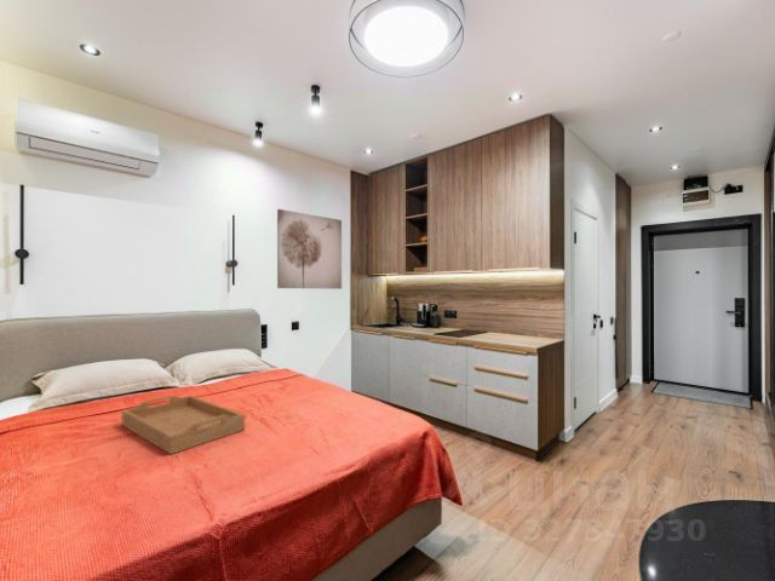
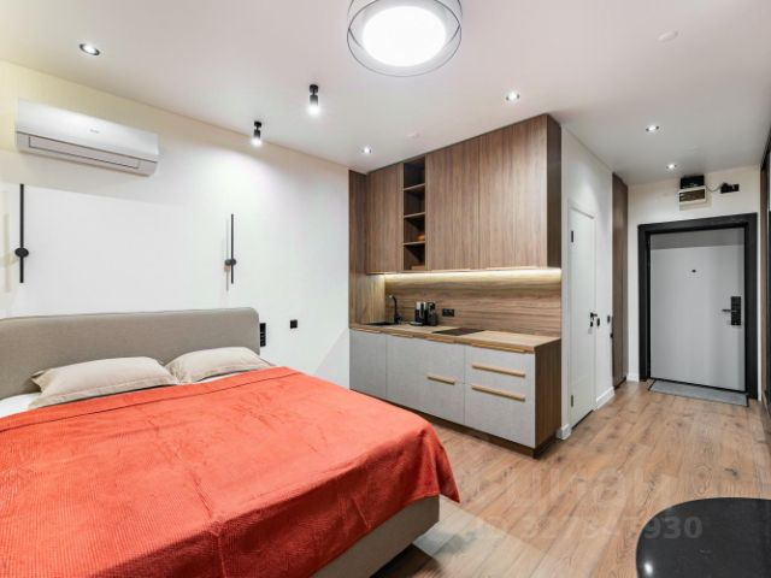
- serving tray (182, 418)
- wall art (311, 252)
